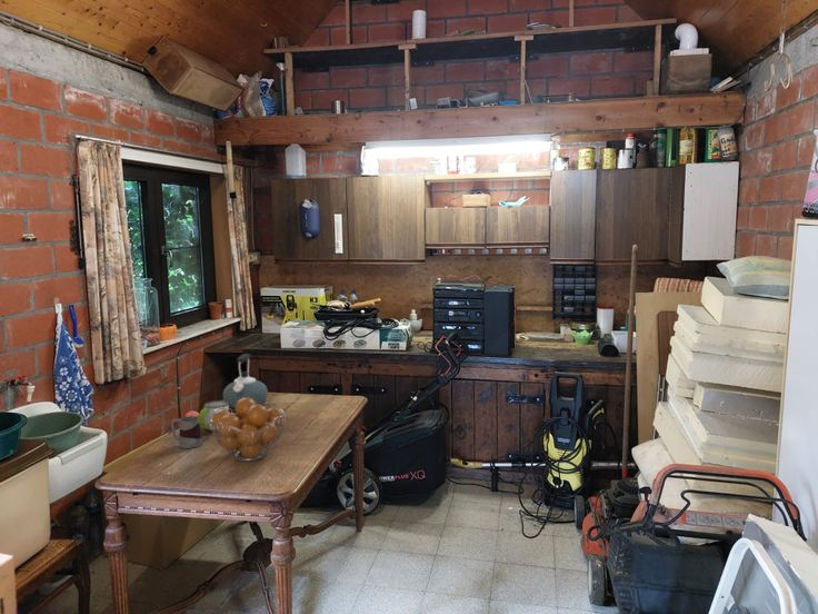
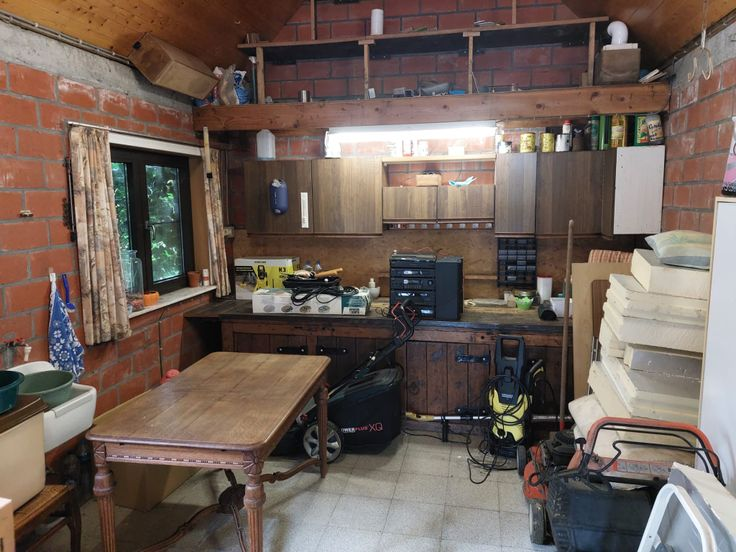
- kettle (243, 380)
- fruit basket (249, 428)
- mug (211, 416)
- mug (186, 430)
